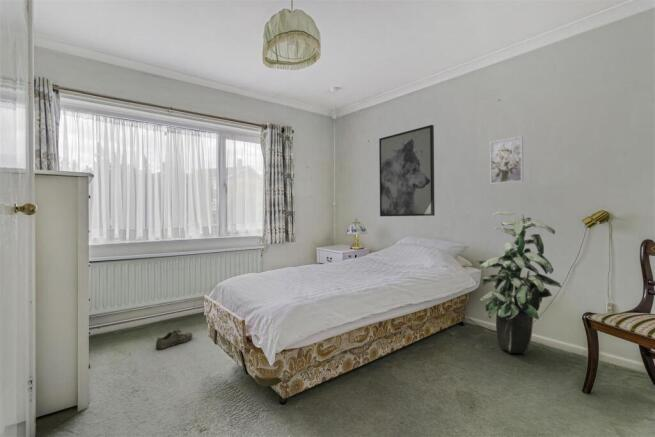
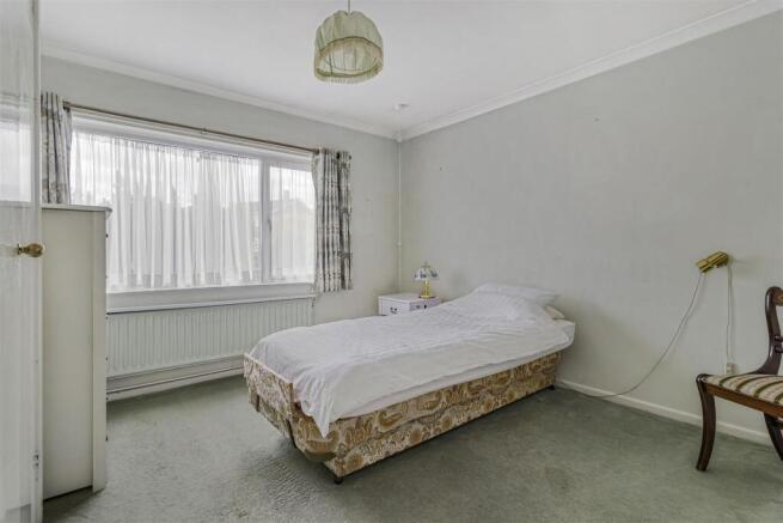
- indoor plant (513, 279)
- wall art (505, 161)
- wall art (404, 174)
- shoe (174, 336)
